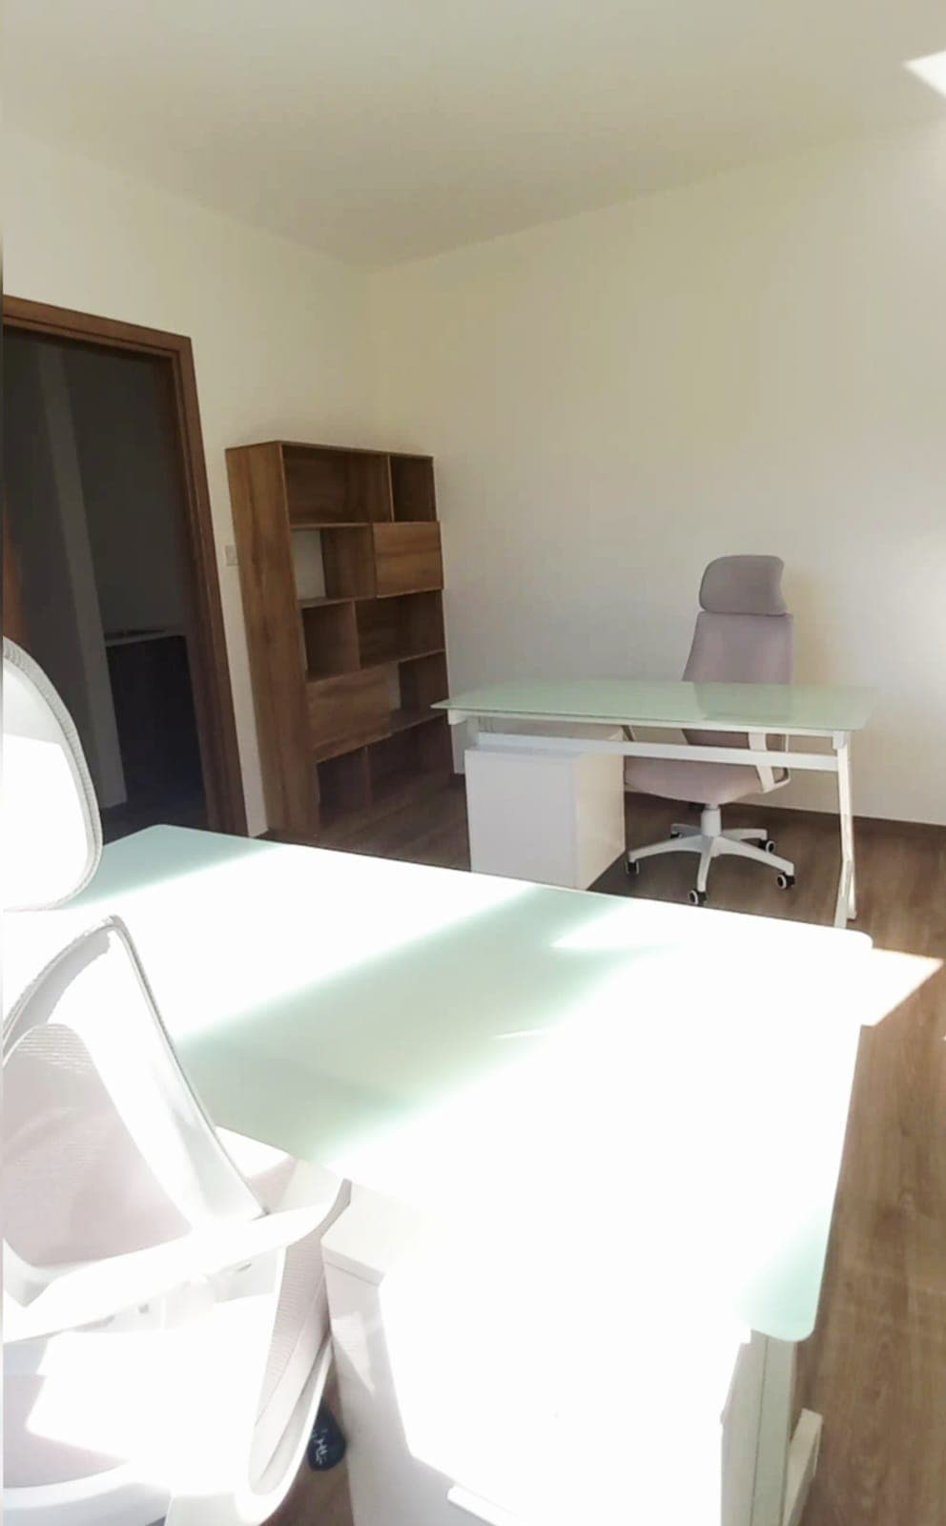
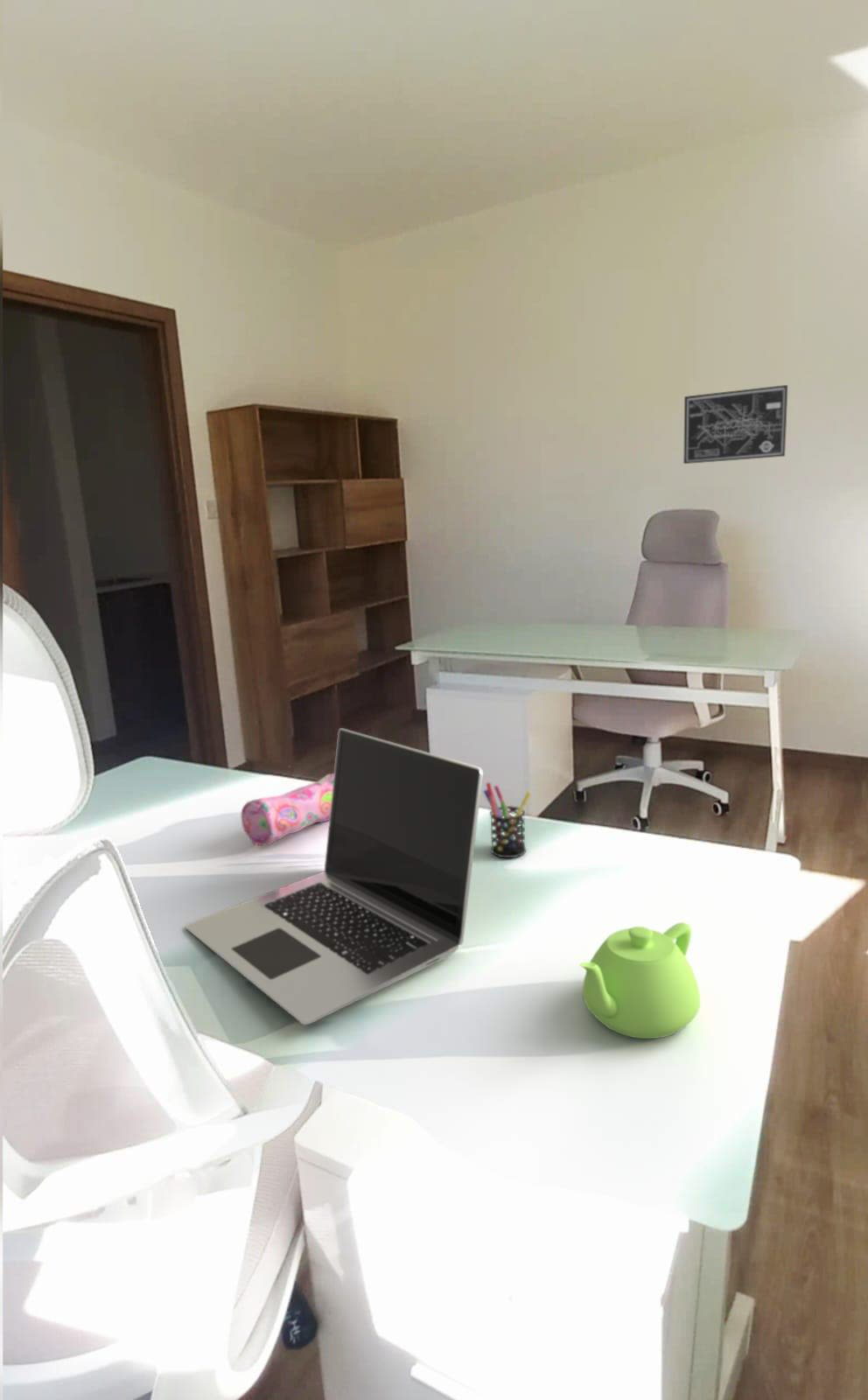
+ wall art (733, 425)
+ pencil case (298, 808)
+ pen holder (505, 818)
+ teapot (636, 973)
+ laptop (326, 853)
